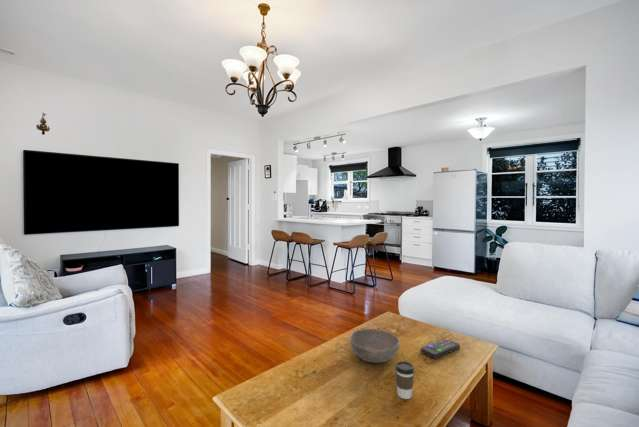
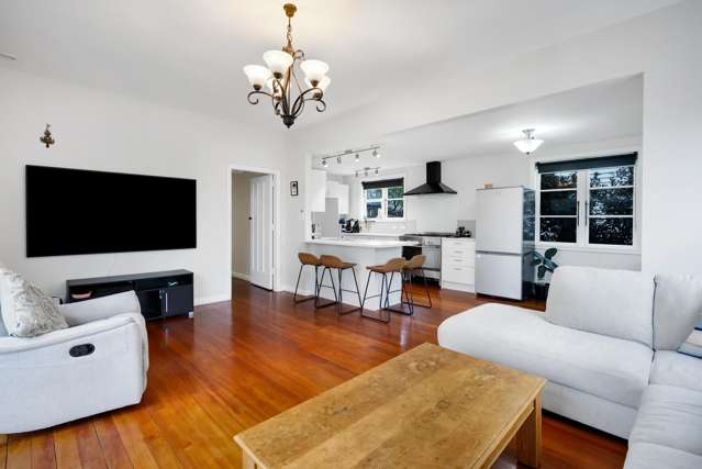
- bowl (374, 347)
- remote control (440, 347)
- coffee cup (404, 380)
